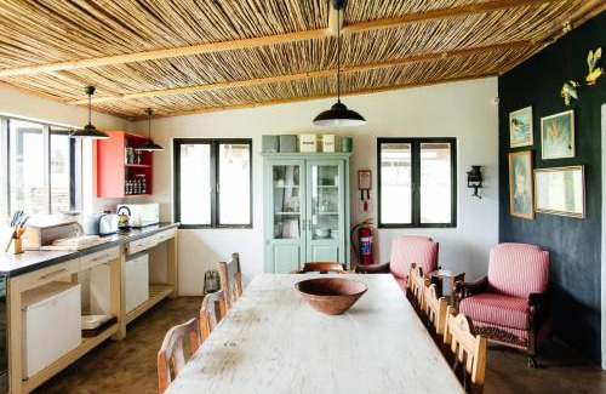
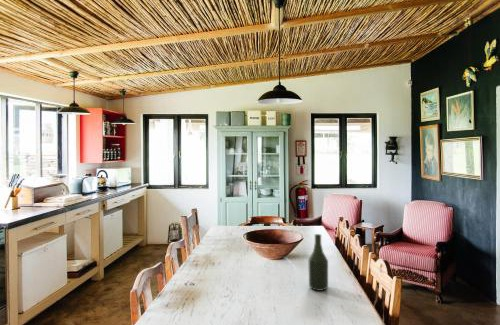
+ bottle (318, 261)
